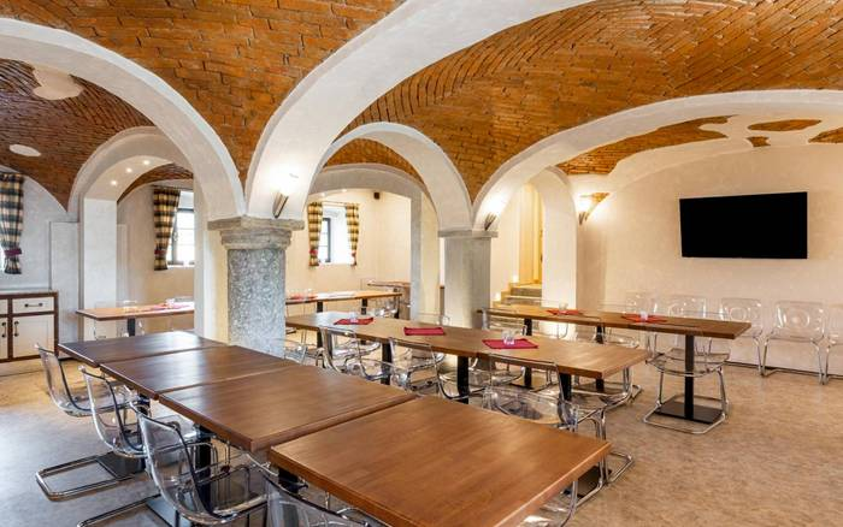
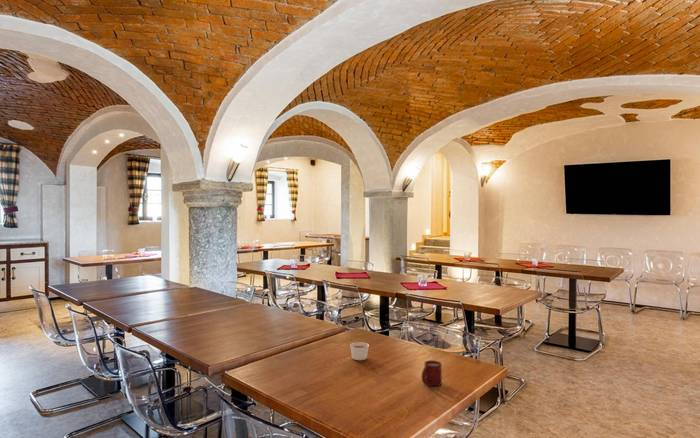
+ cup (430, 374)
+ candle (359, 351)
